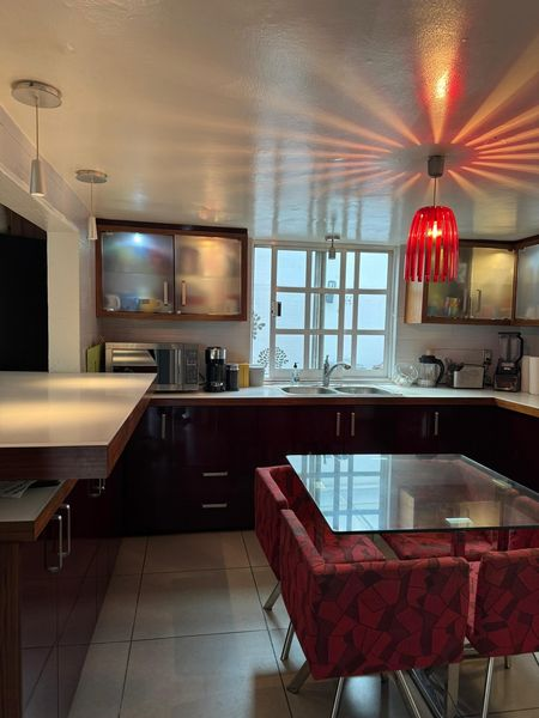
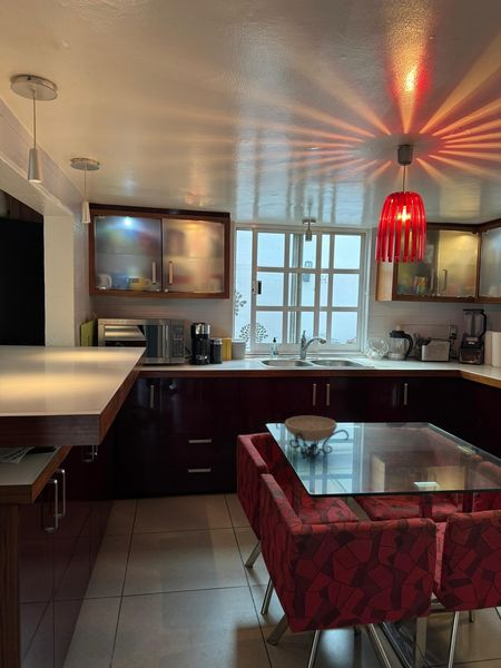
+ decorative bowl (310, 439)
